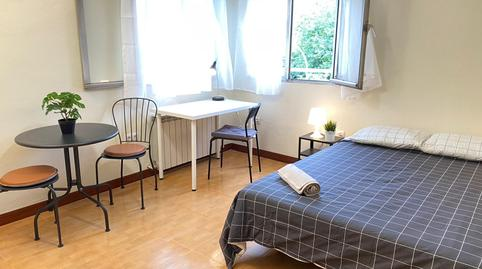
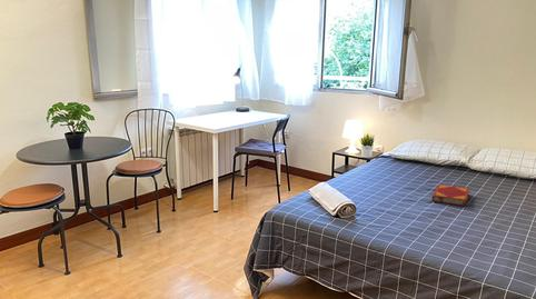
+ hardback book (450, 195)
